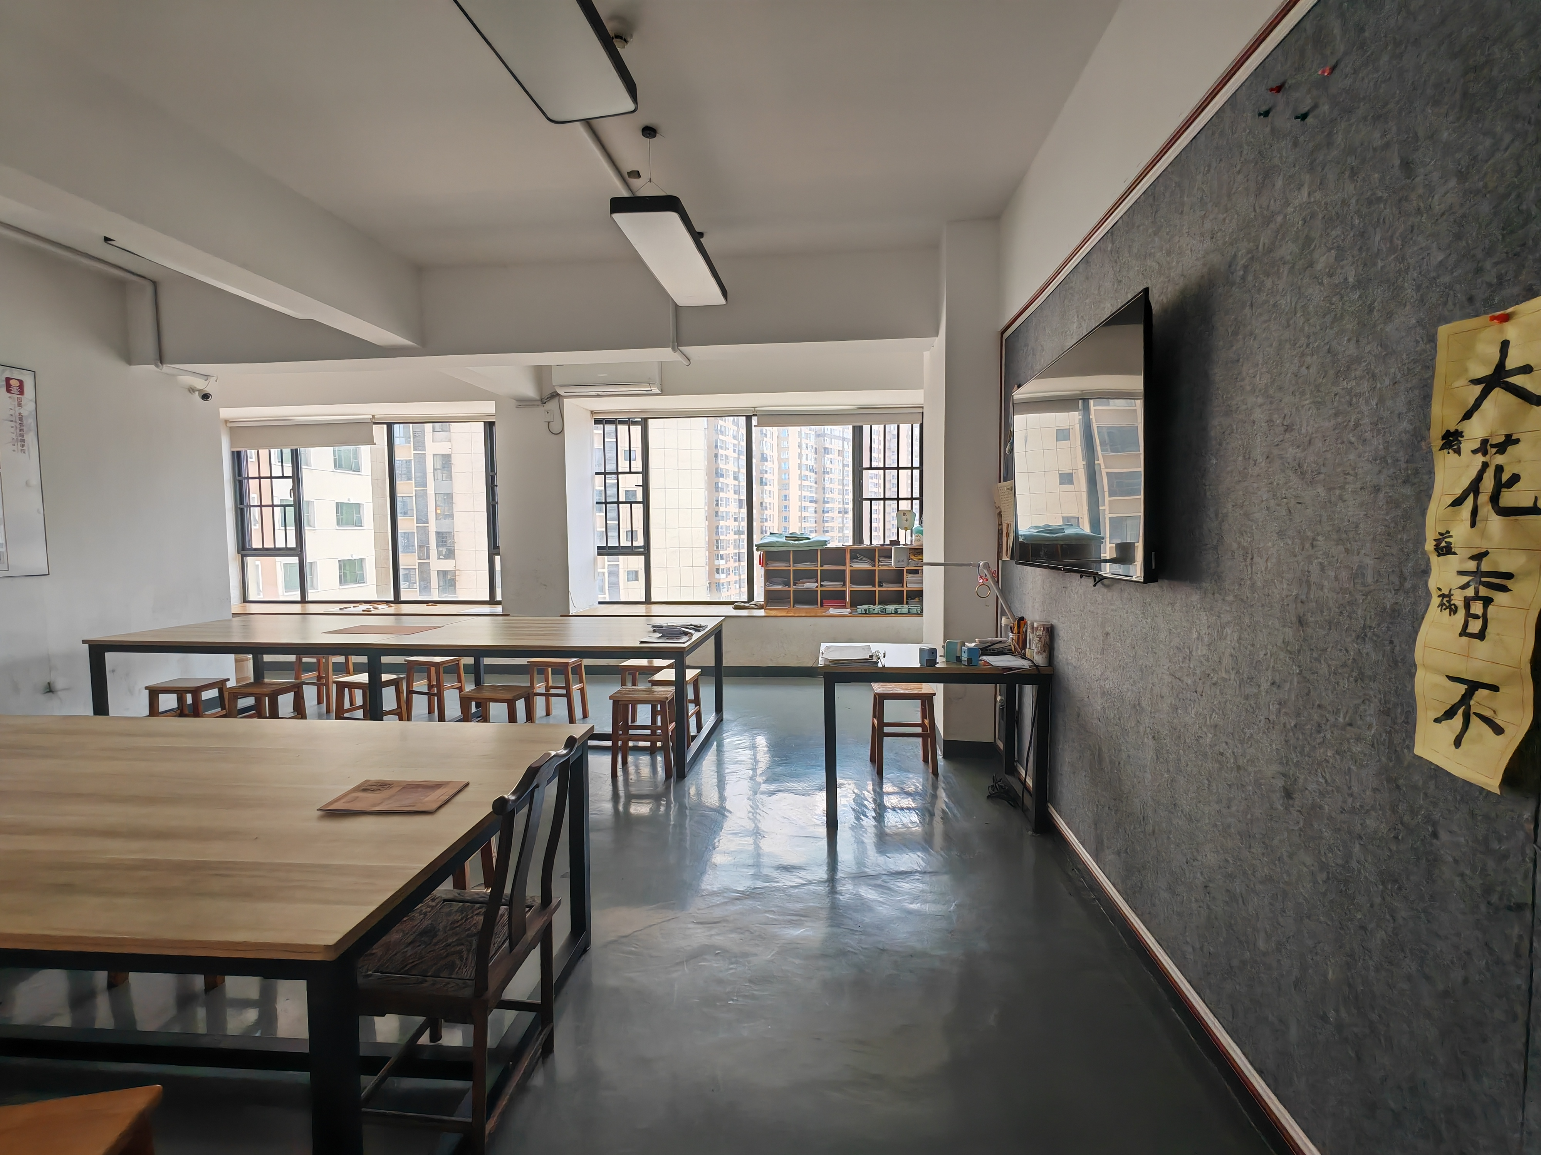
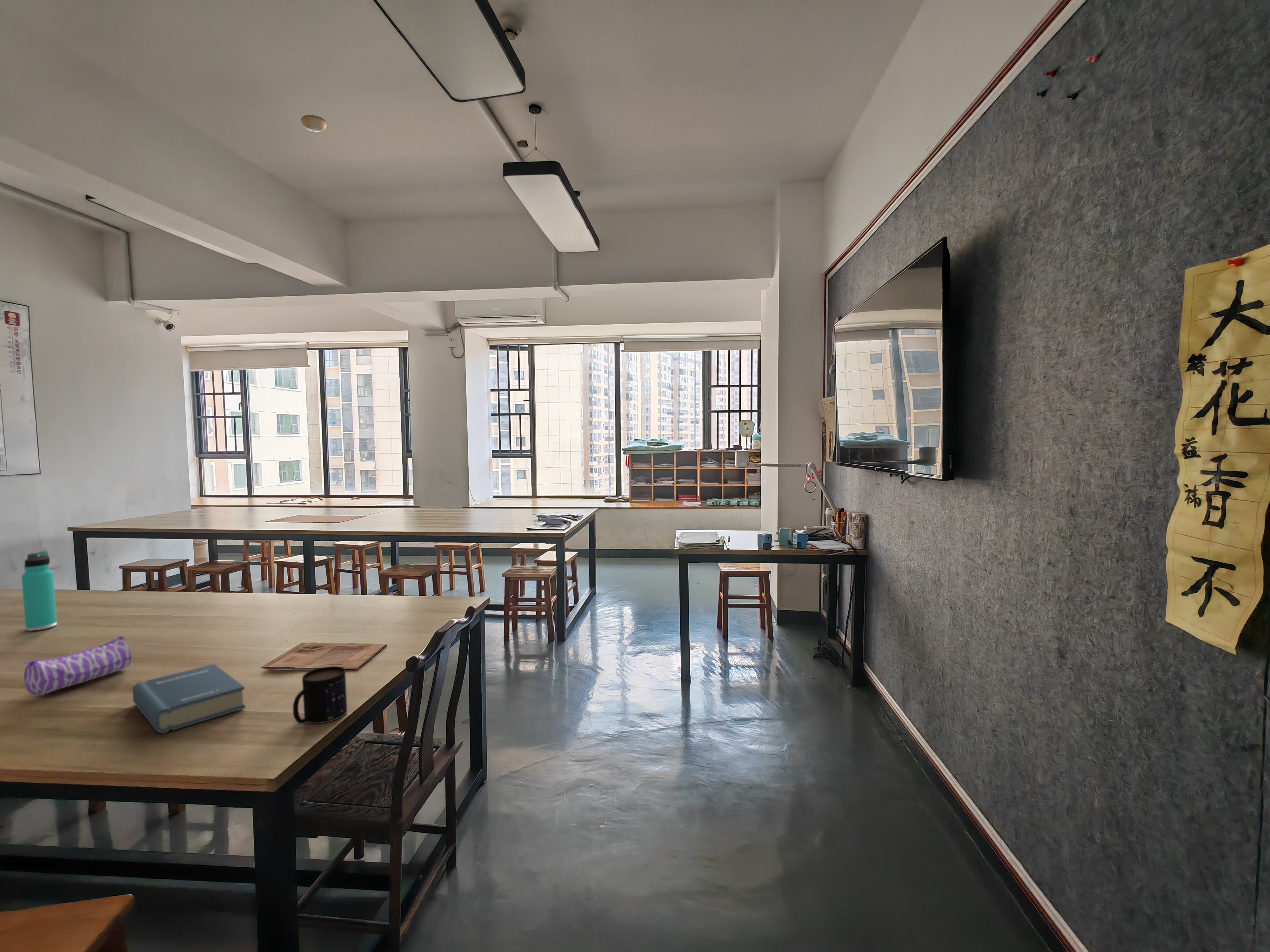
+ thermos bottle (38, 590)
+ smoke detector (314, 123)
+ pencil case (81, 664)
+ hardback book (188, 696)
+ mug (318, 698)
